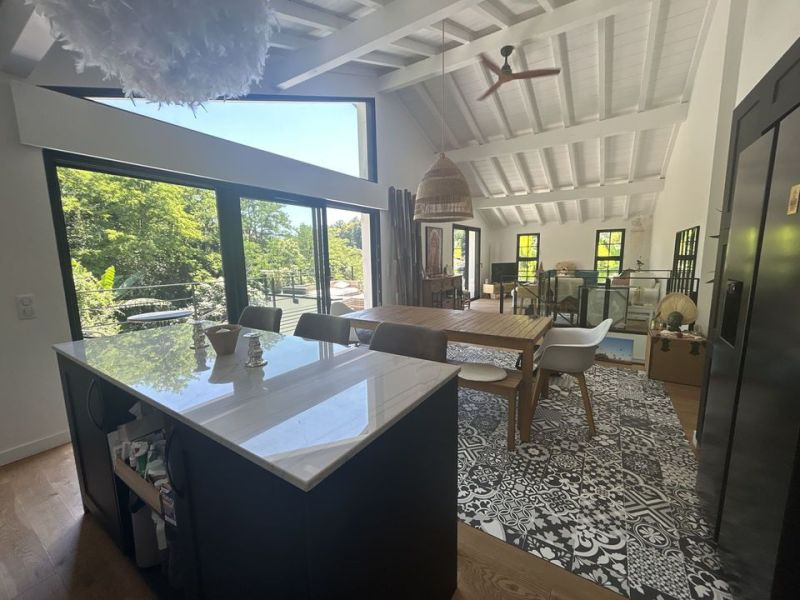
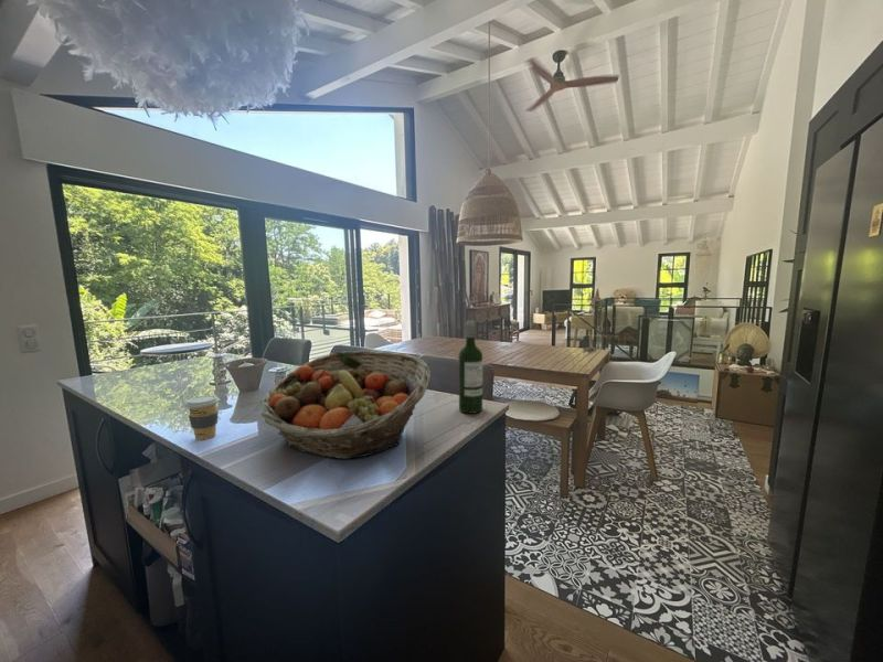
+ fruit basket (348, 397)
+ wine bottle (470, 365)
+ coffee cup (203, 417)
